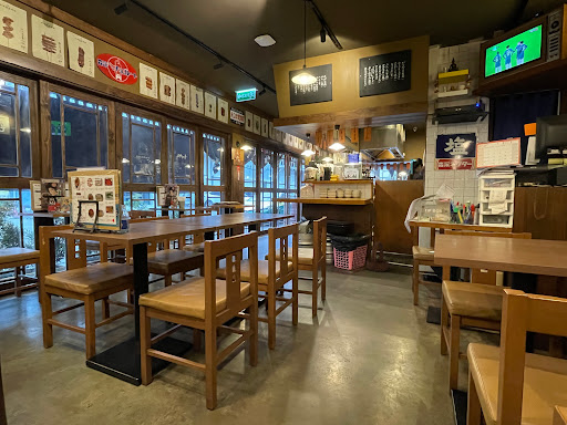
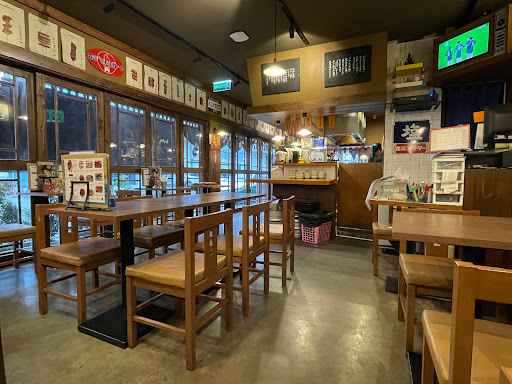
- basket (380, 256)
